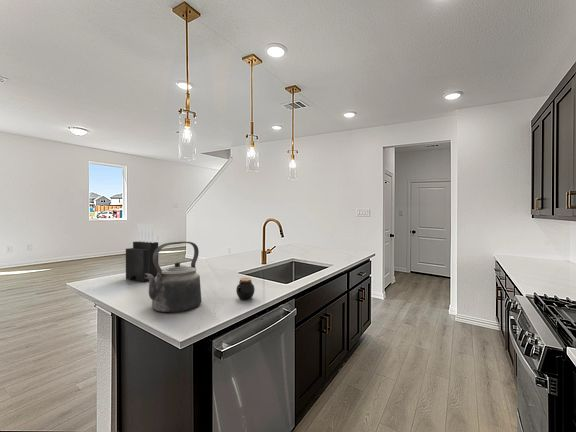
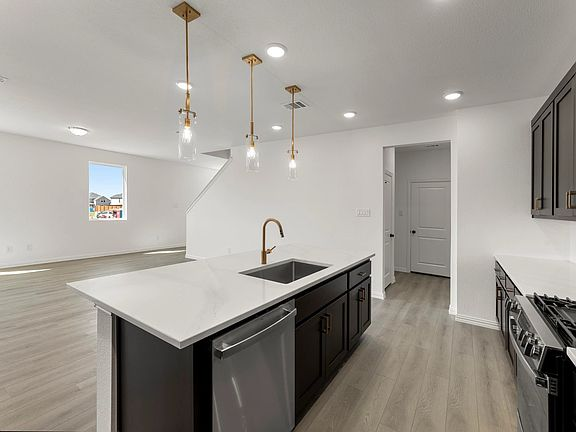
- knife block (140, 251)
- jar (245, 288)
- kettle (173, 274)
